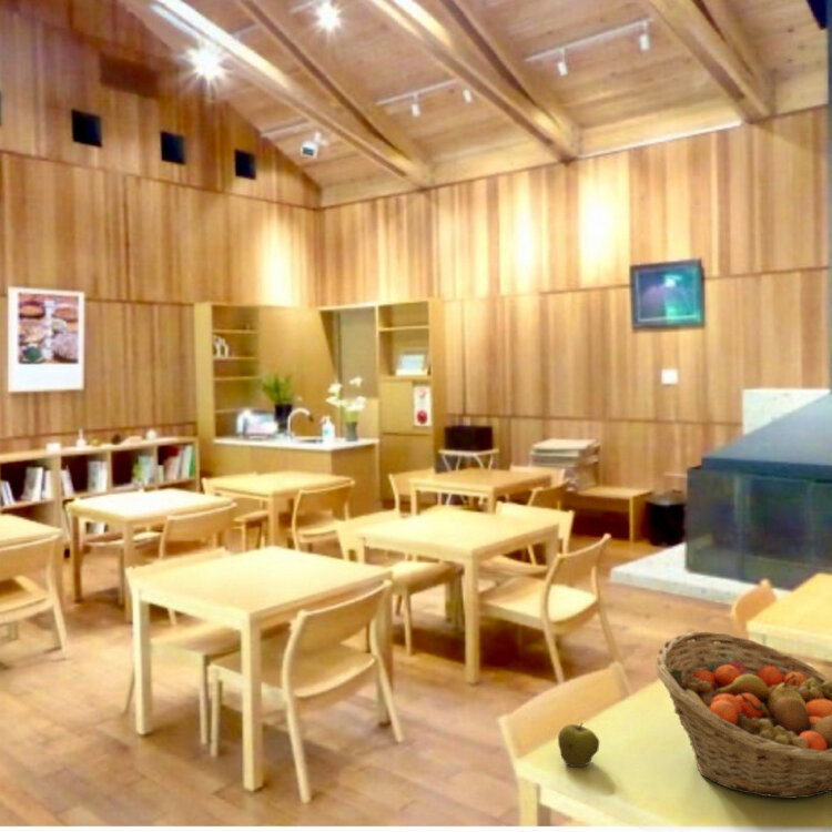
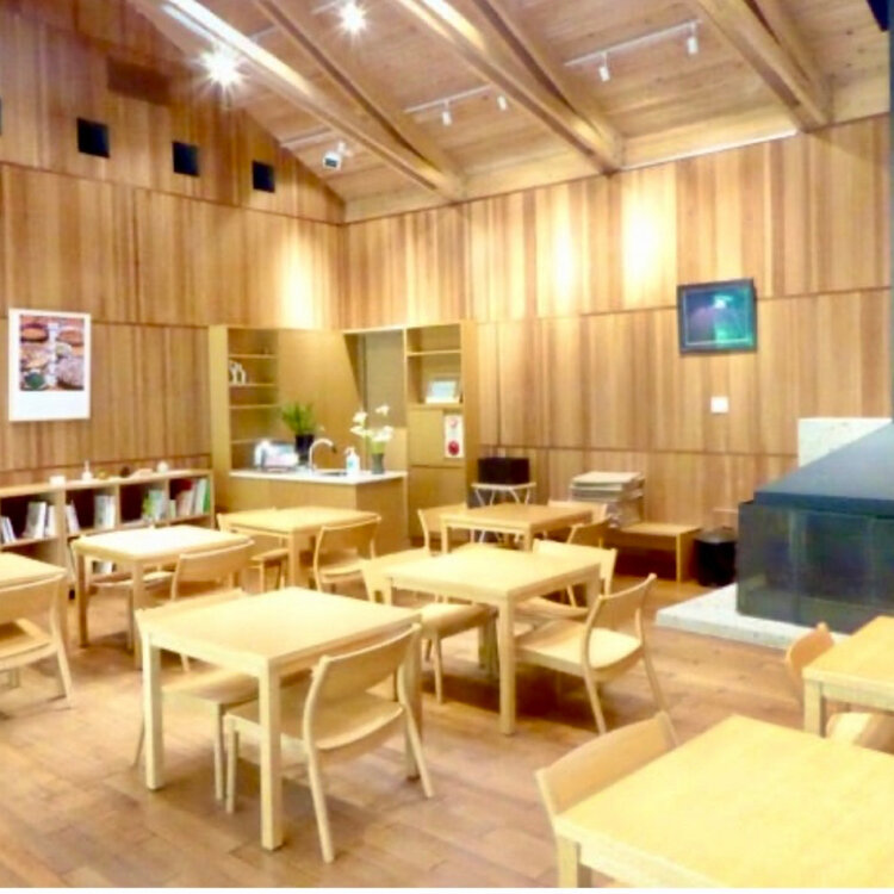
- fruit basket (759, 707)
- apple (578, 742)
